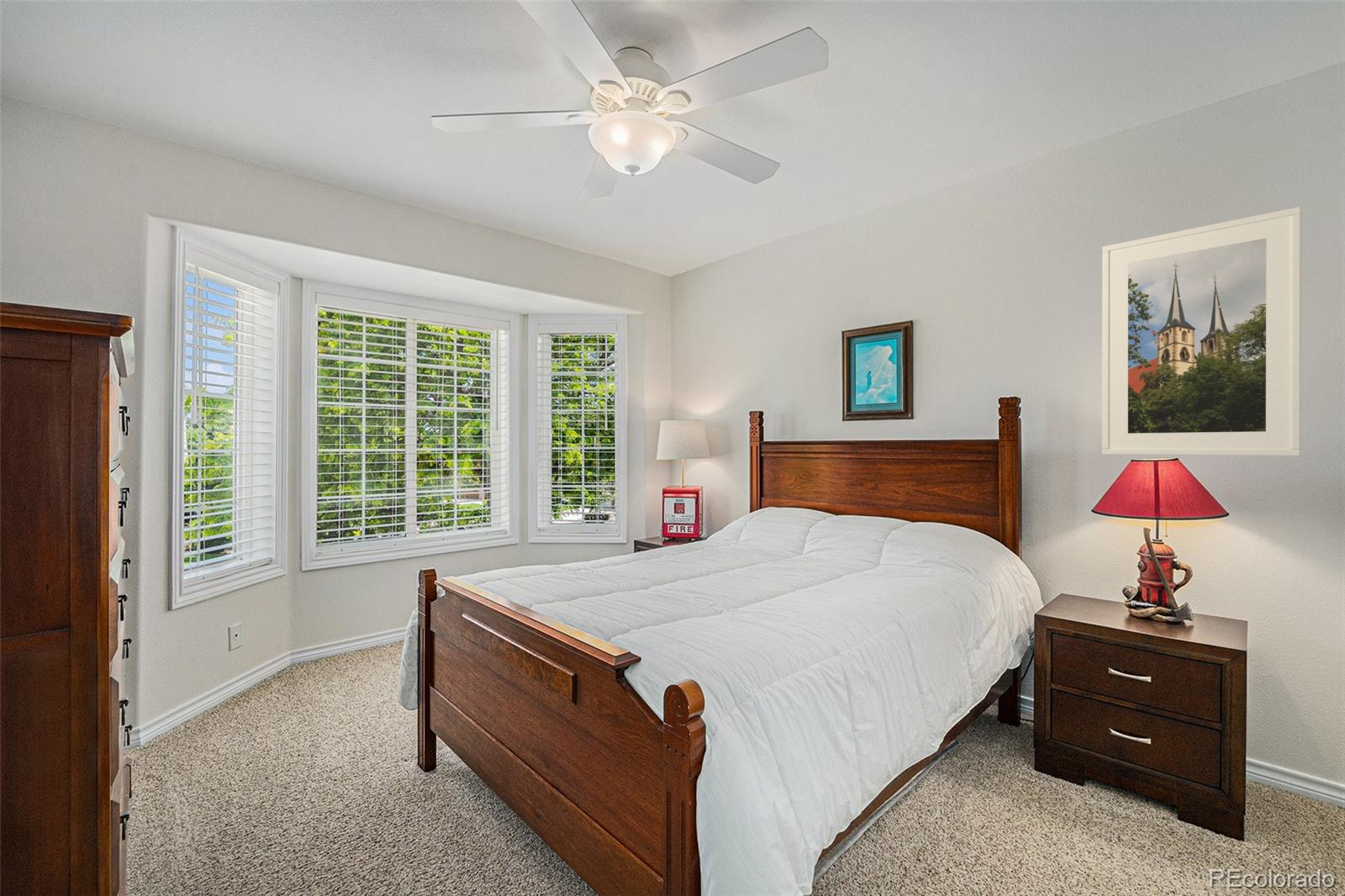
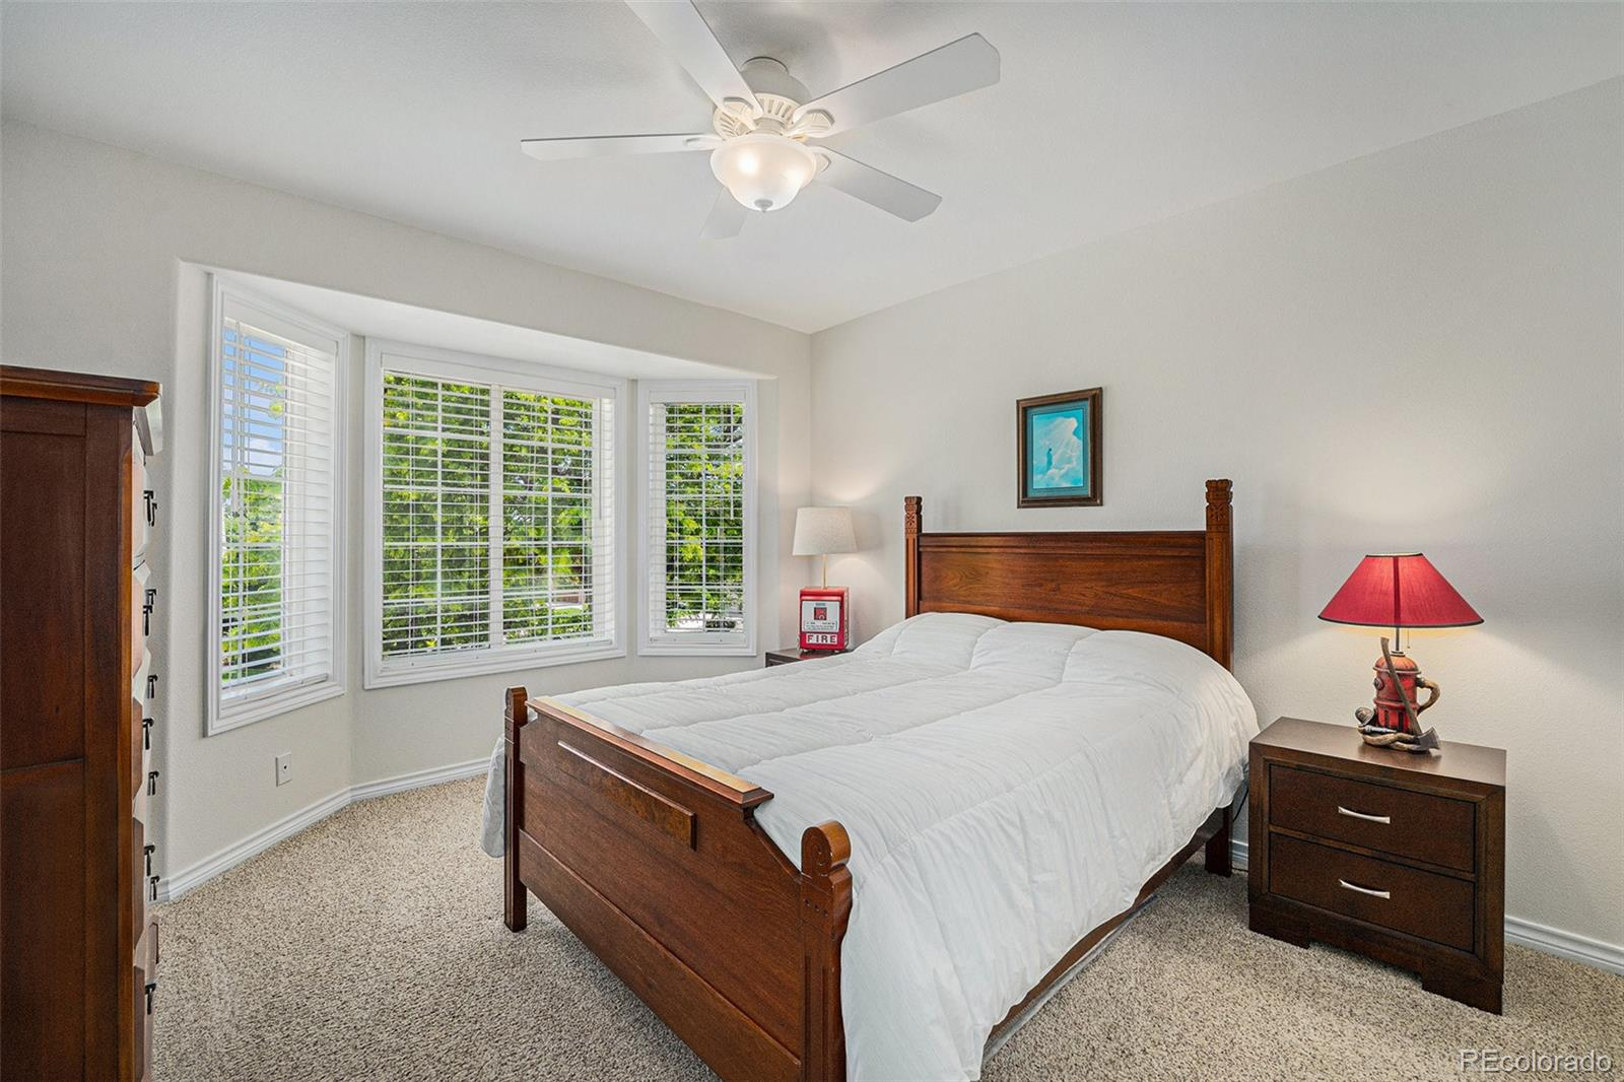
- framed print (1193, 342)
